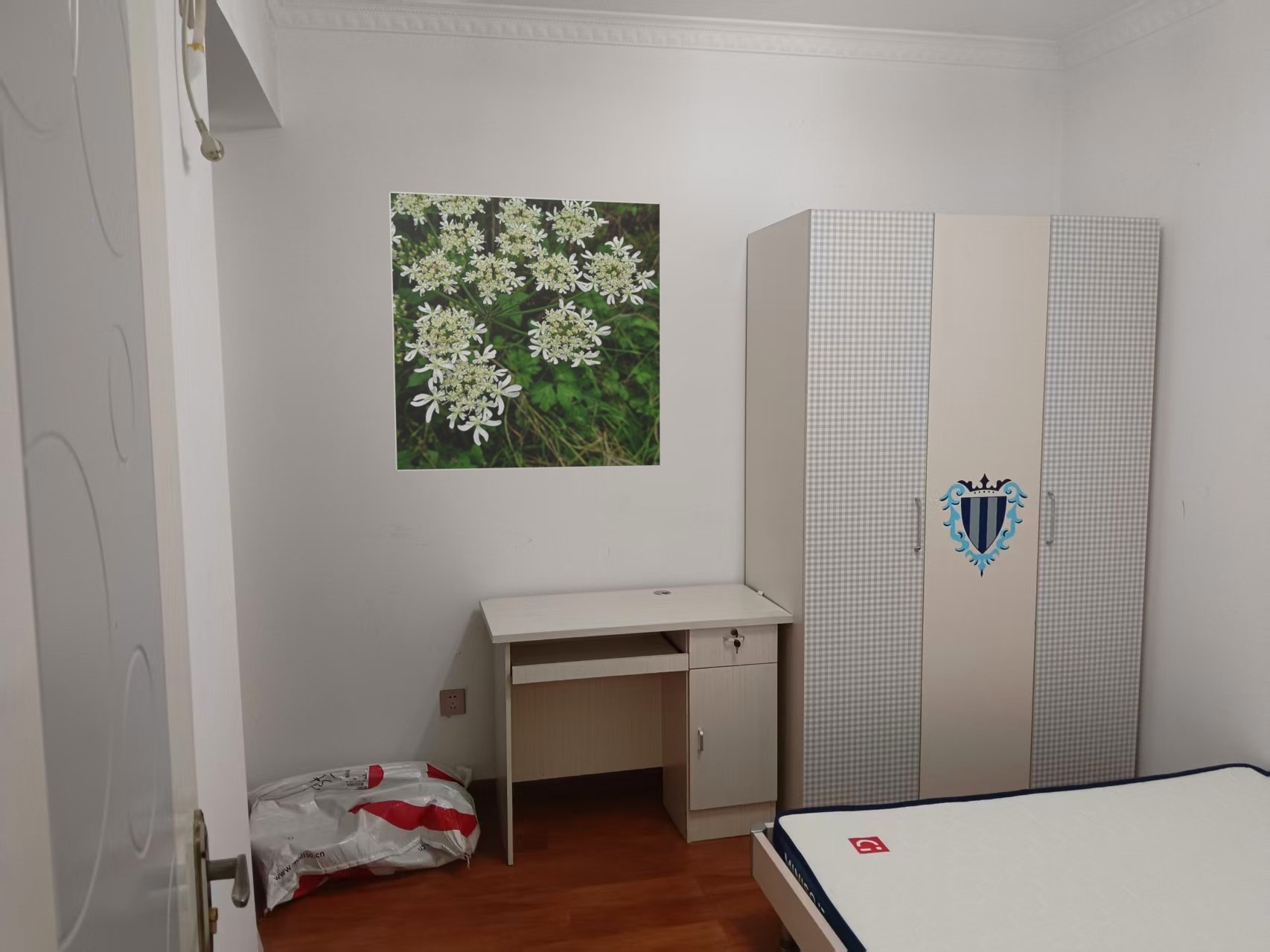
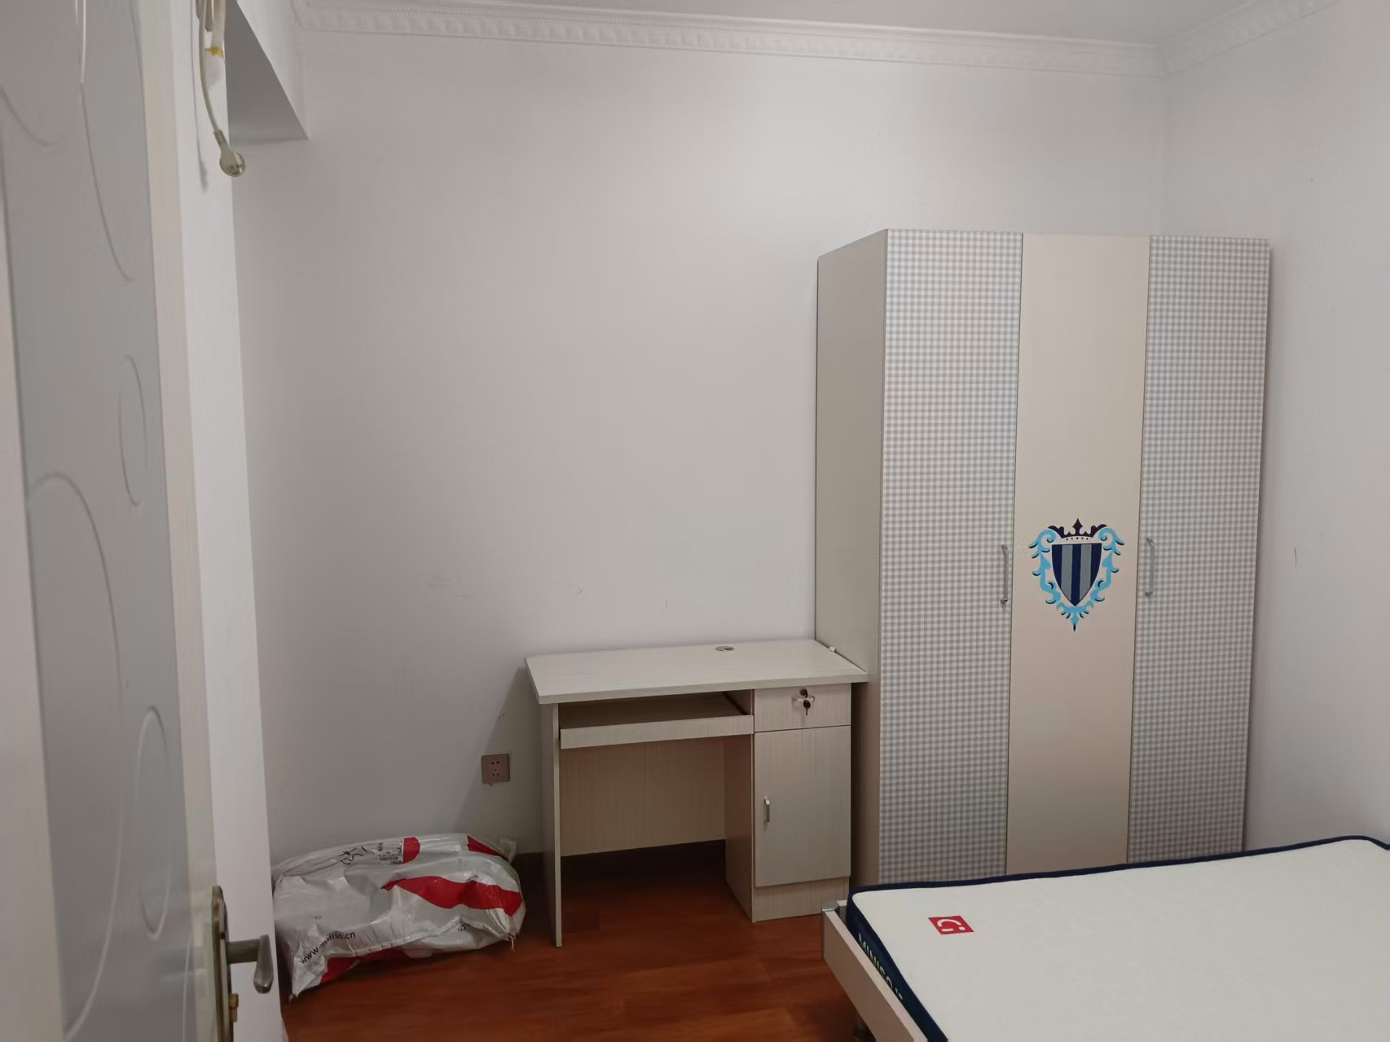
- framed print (530, 335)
